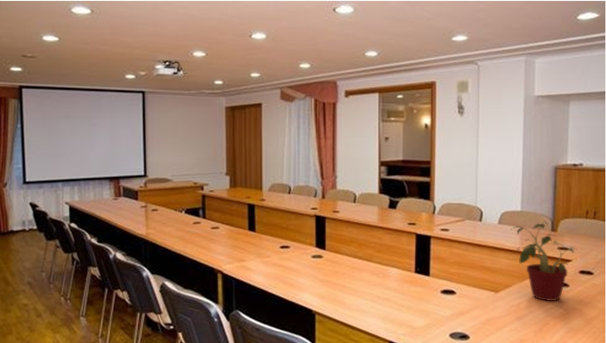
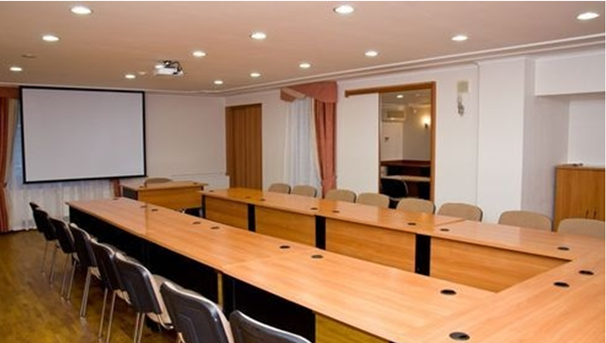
- potted plant (541, 261)
